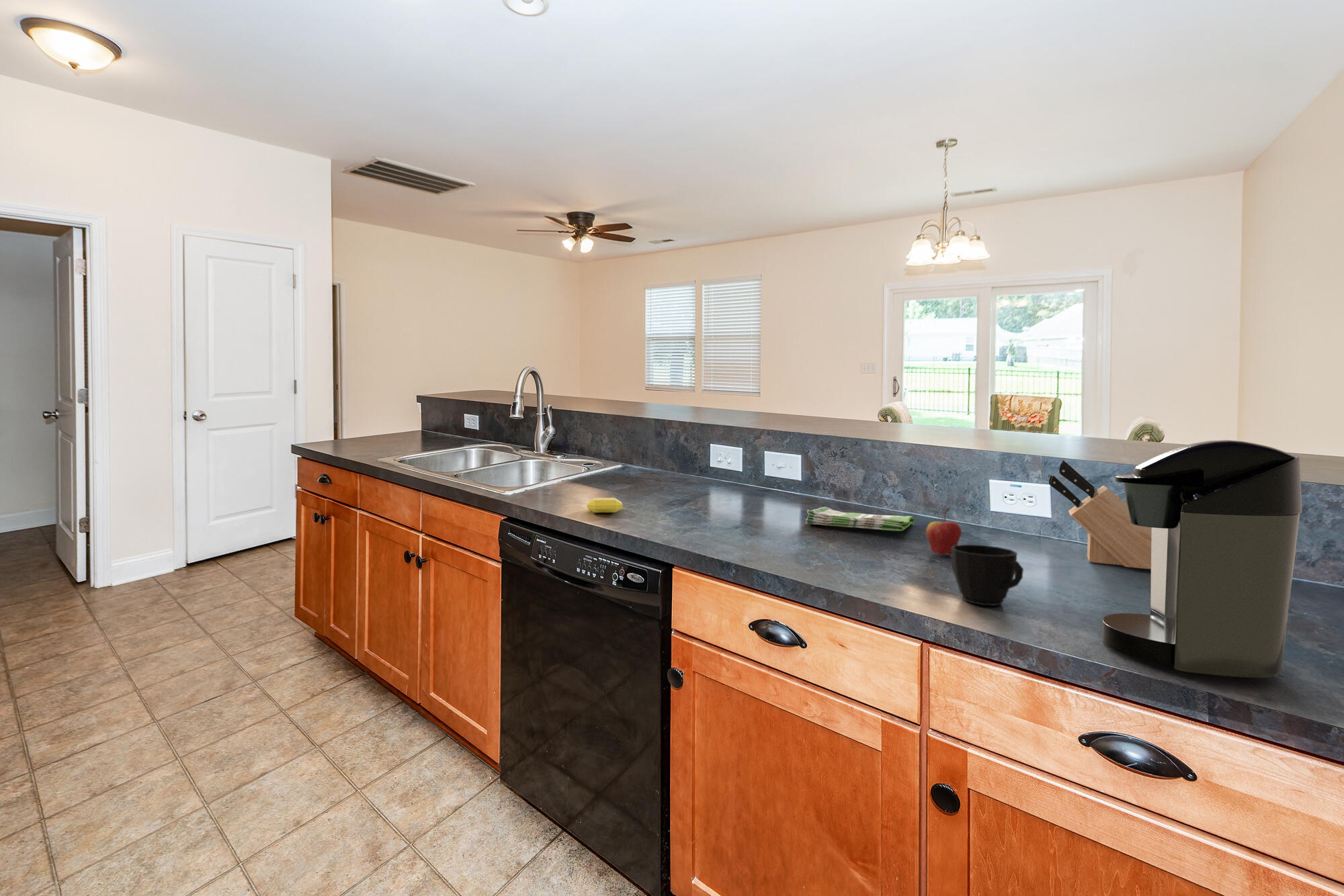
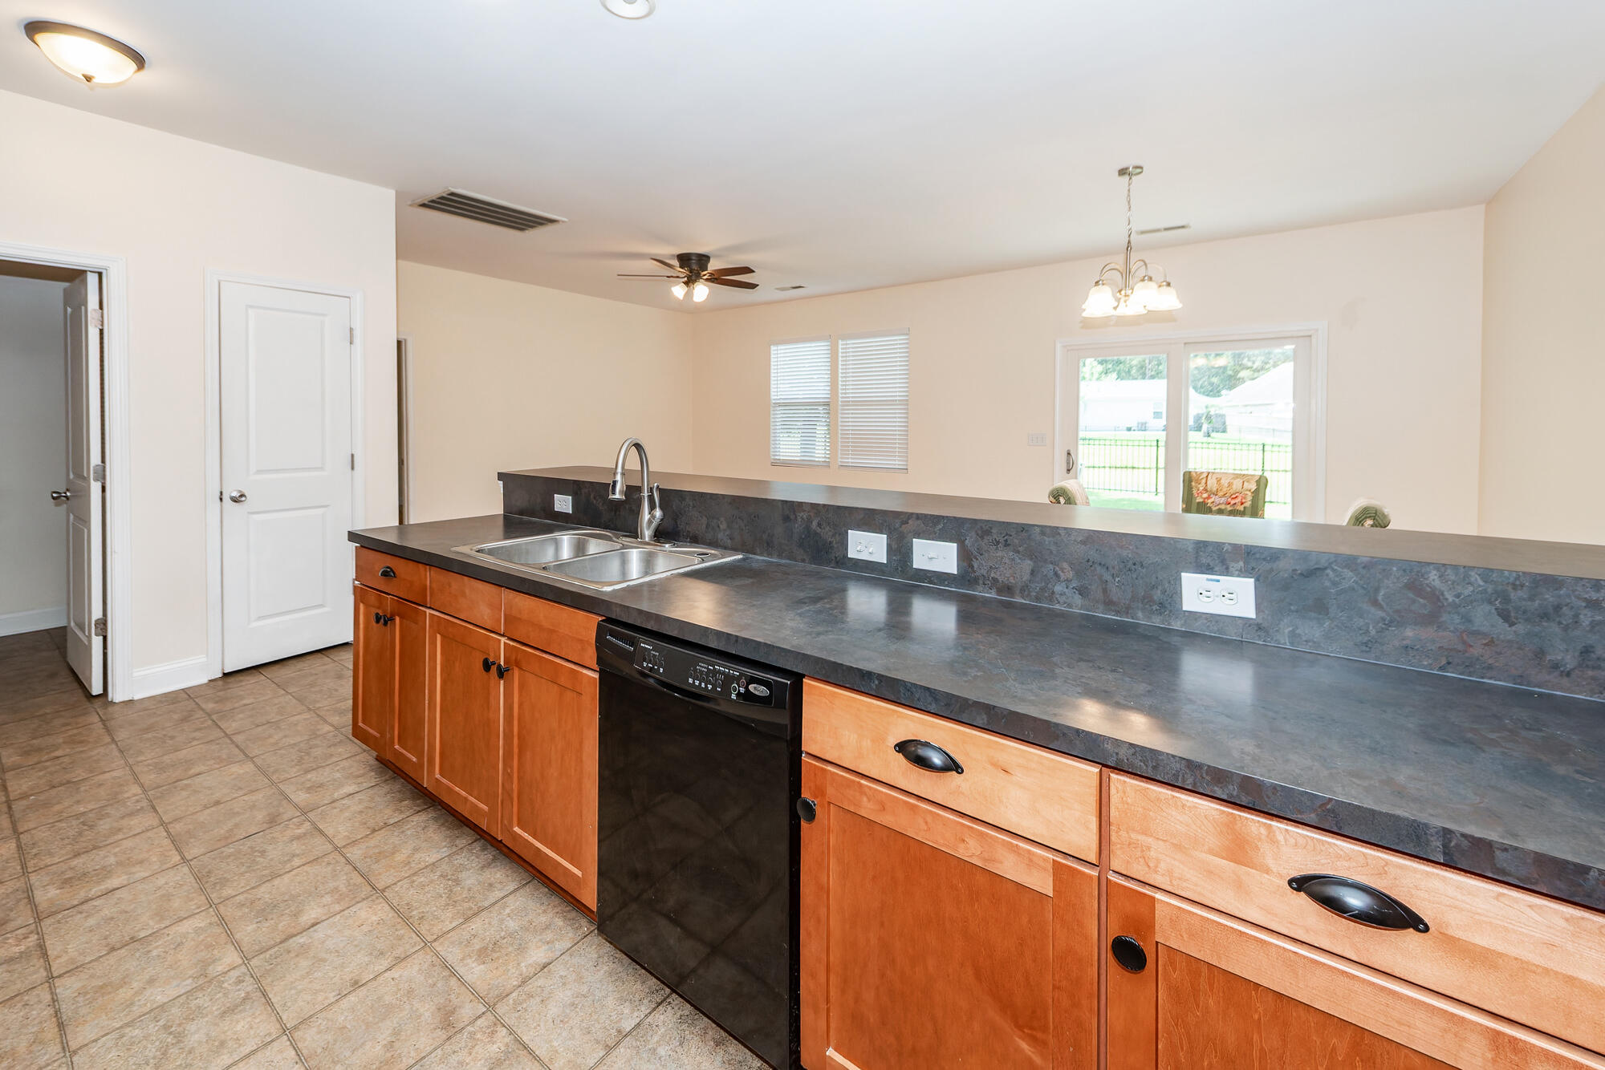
- dish towel (859, 517)
- cup (984, 576)
- coffee maker (1194, 541)
- soap bar (604, 504)
- knife block (1122, 512)
- fruit (943, 530)
